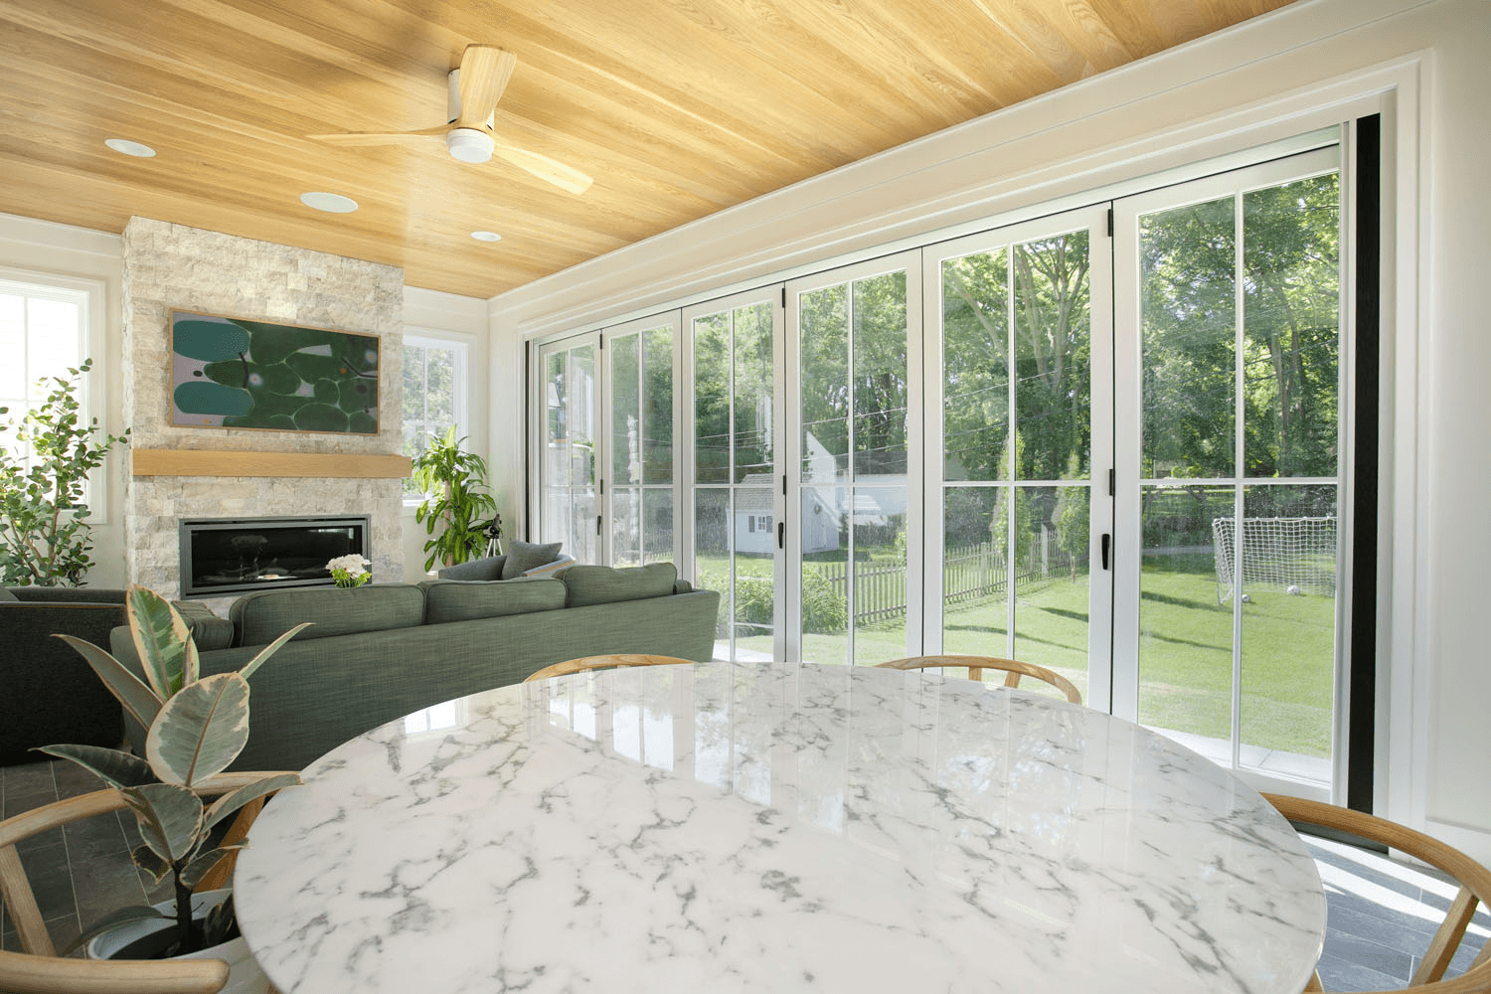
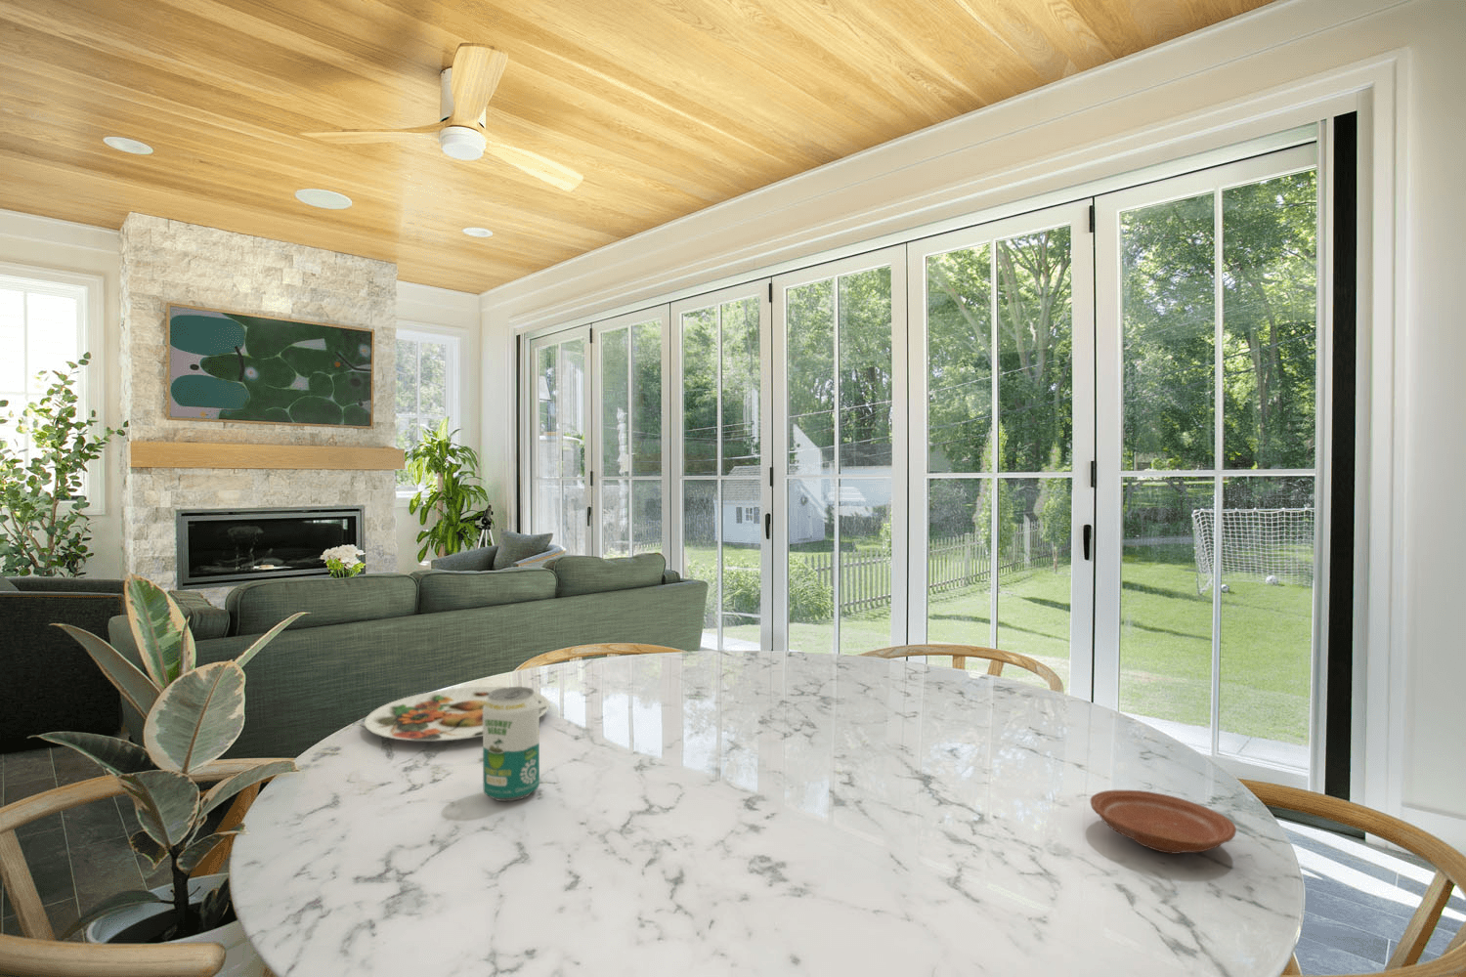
+ plate (460, 713)
+ beverage can (512, 743)
+ plate (1161, 824)
